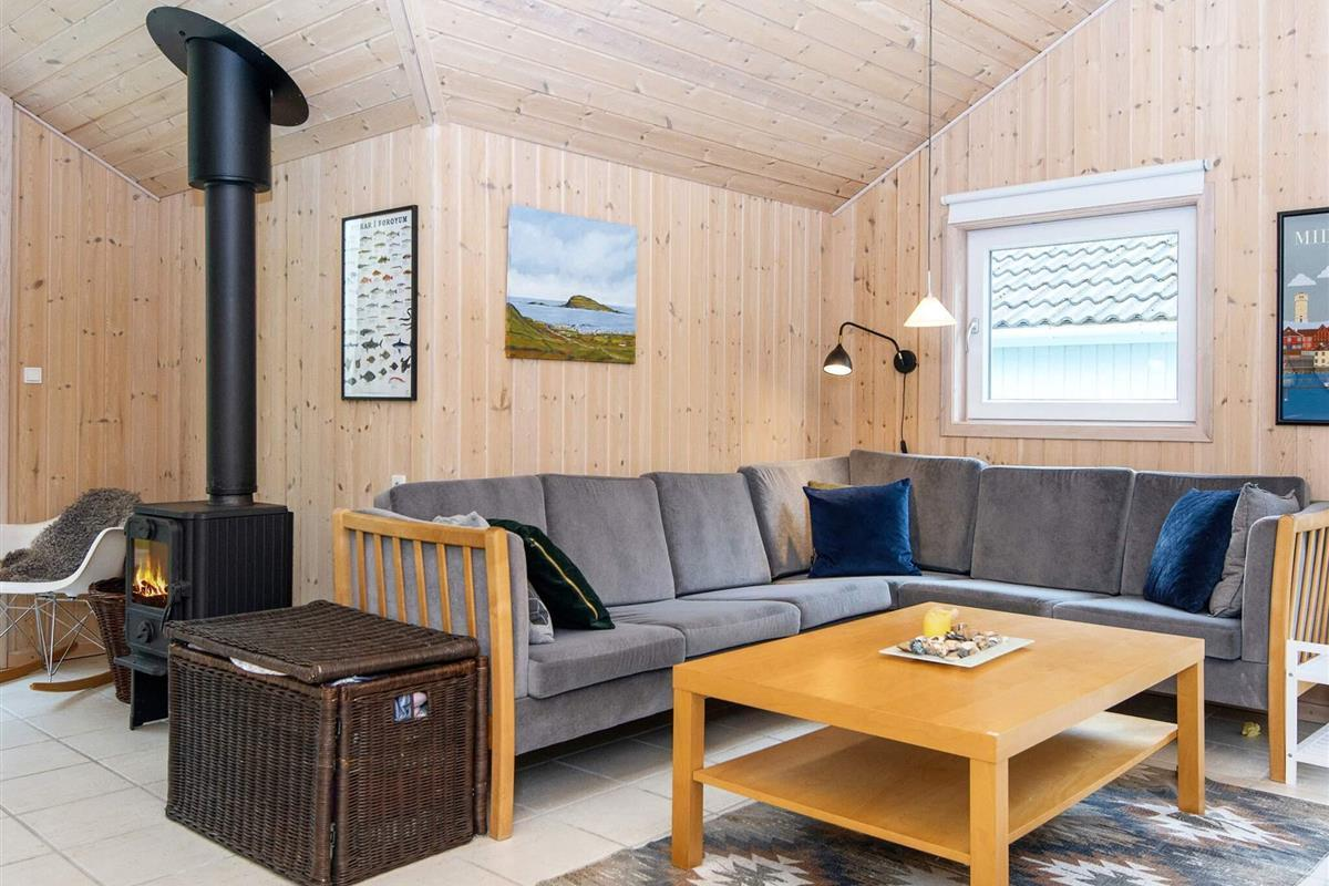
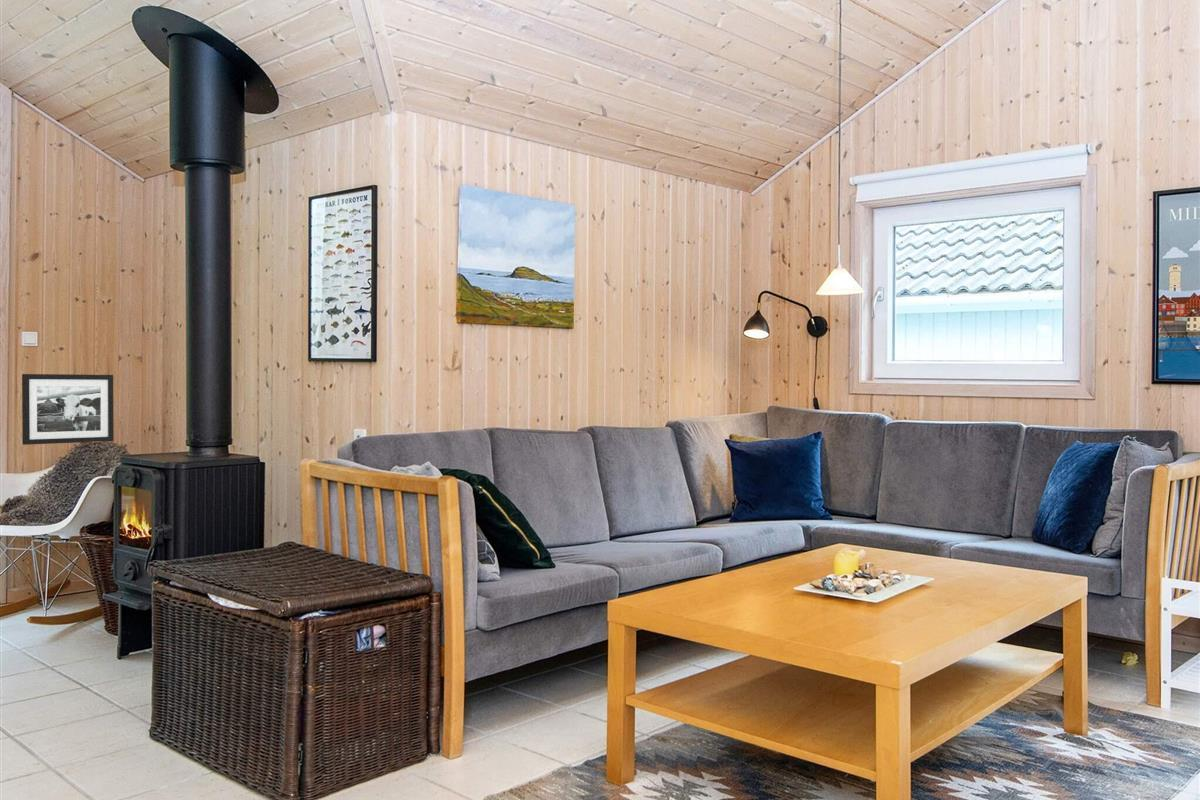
+ picture frame (69, 408)
